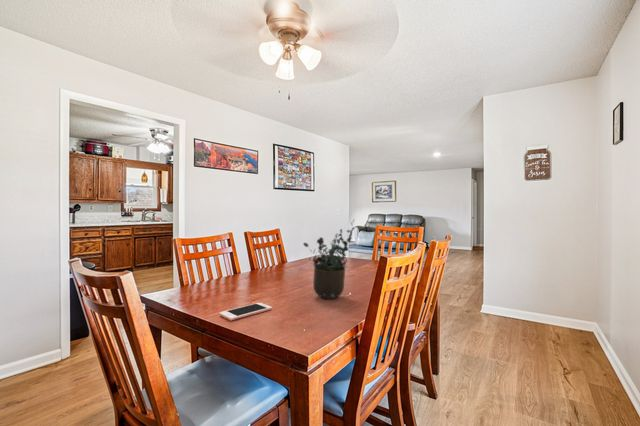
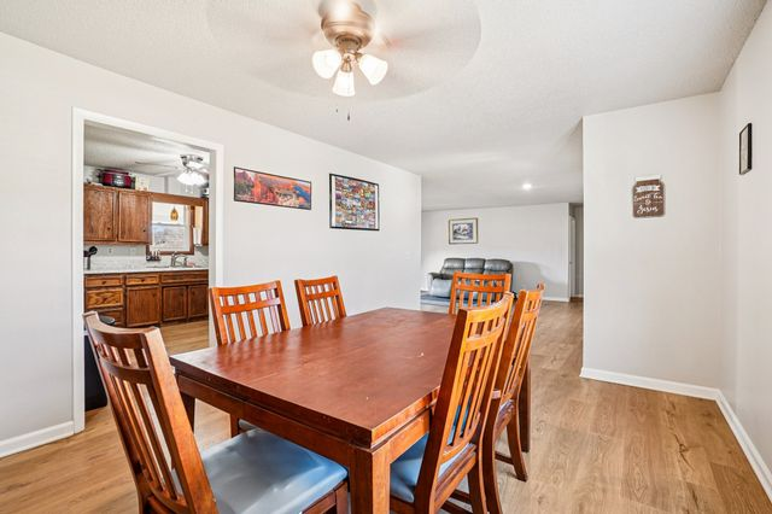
- cell phone (246, 310)
- potted plant (333, 258)
